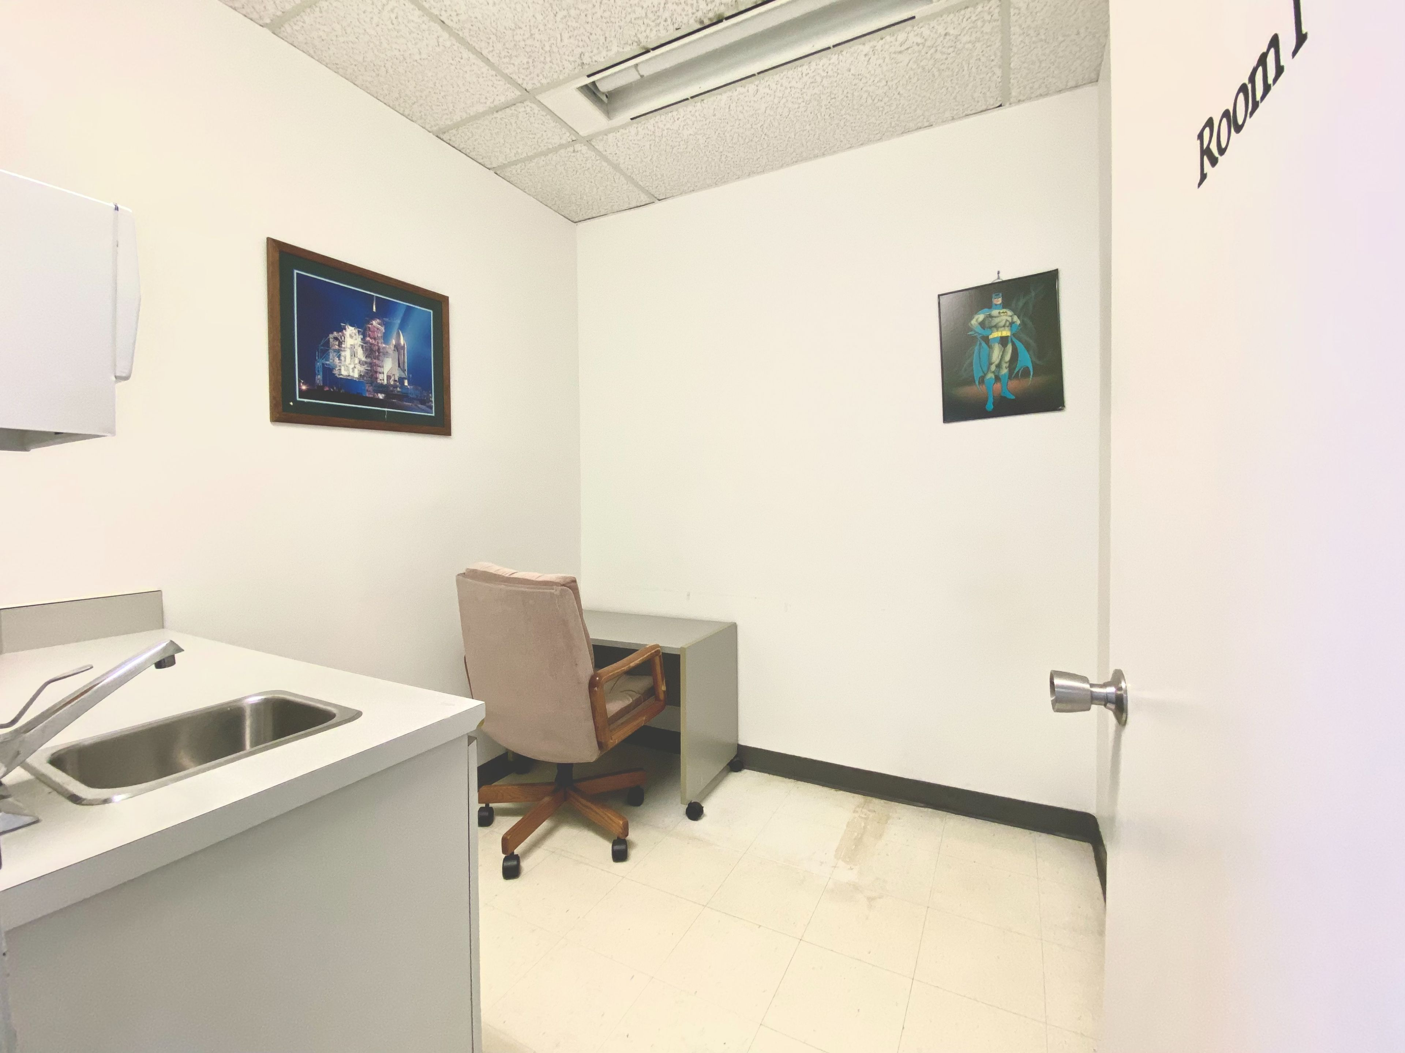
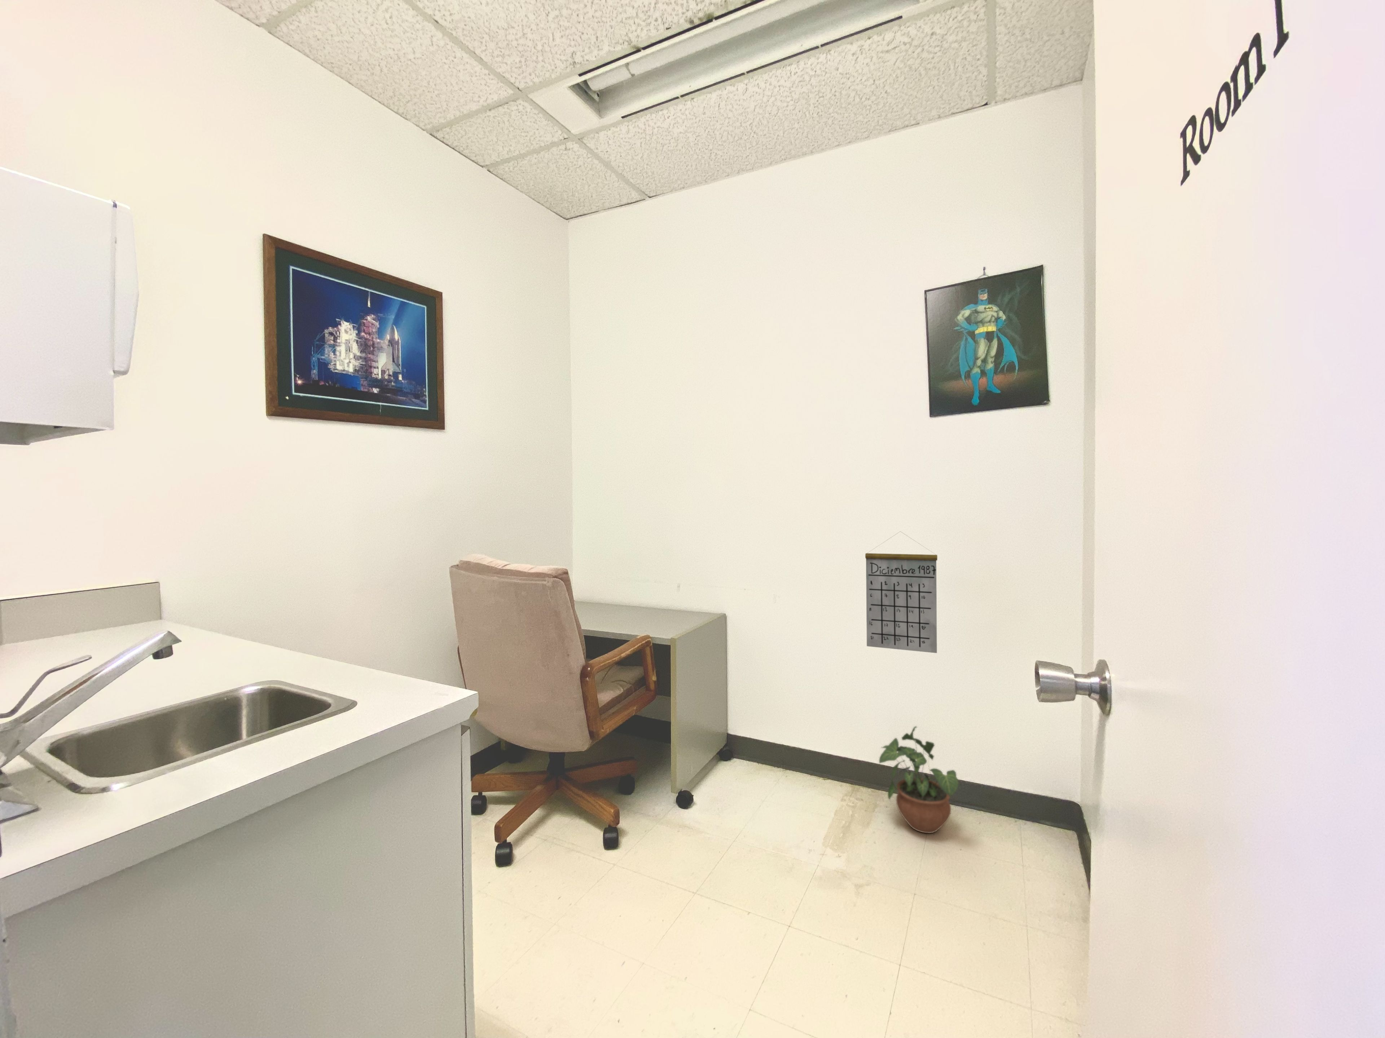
+ potted plant (918, 775)
+ calendar (901, 590)
